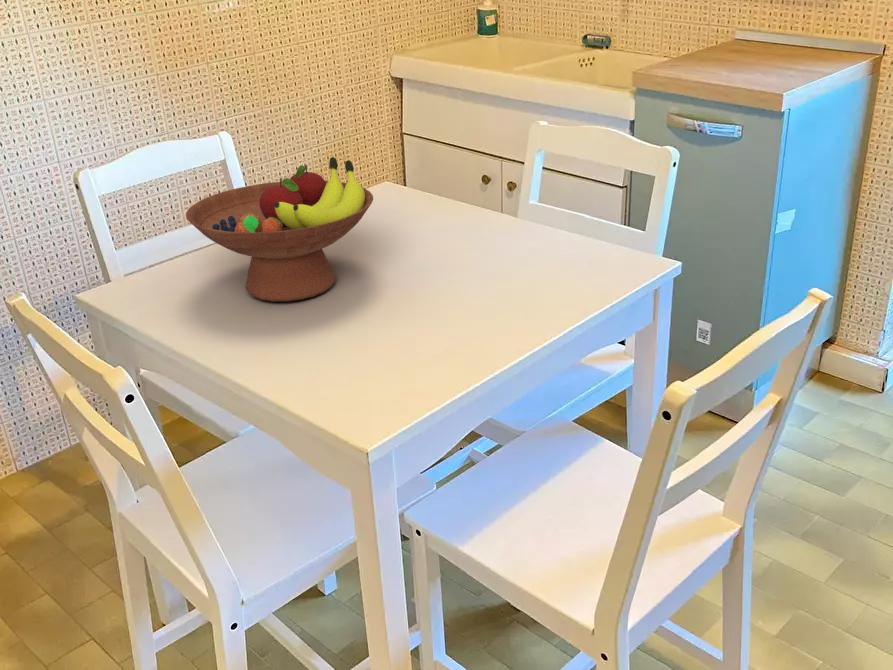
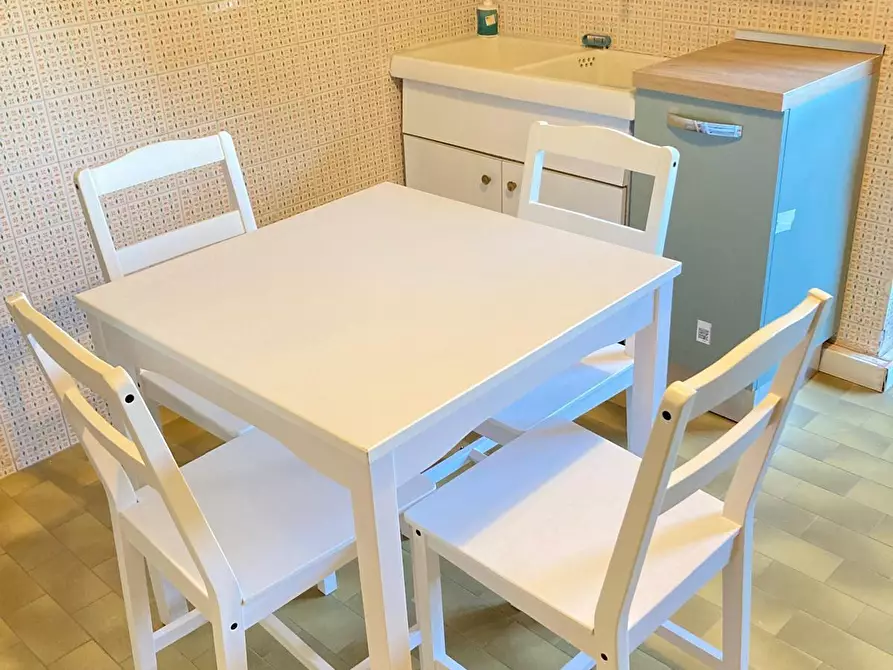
- fruit bowl (284, 230)
